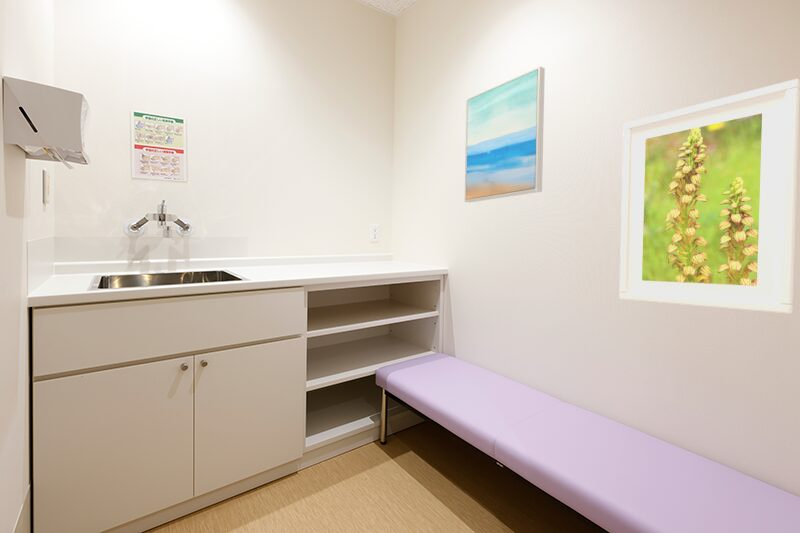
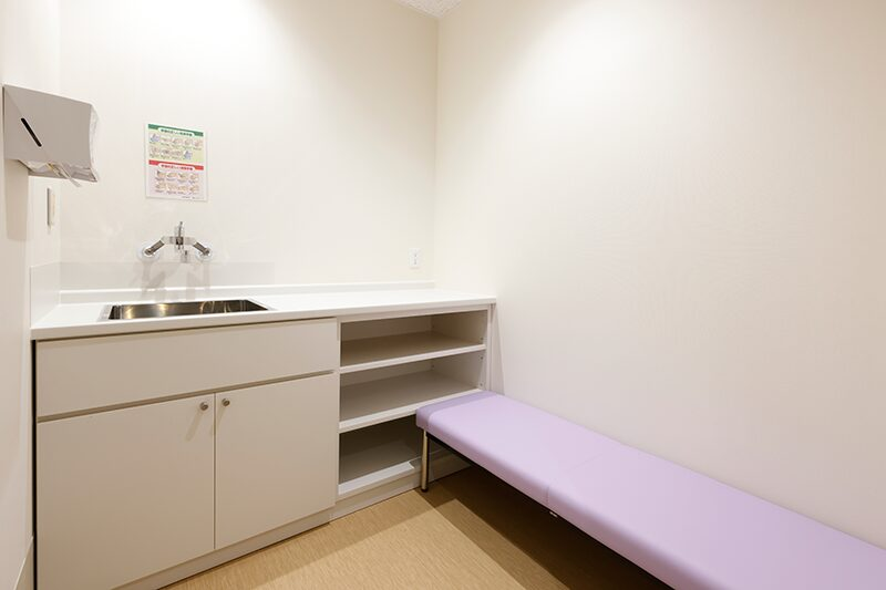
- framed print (696, 205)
- wall art (500, 141)
